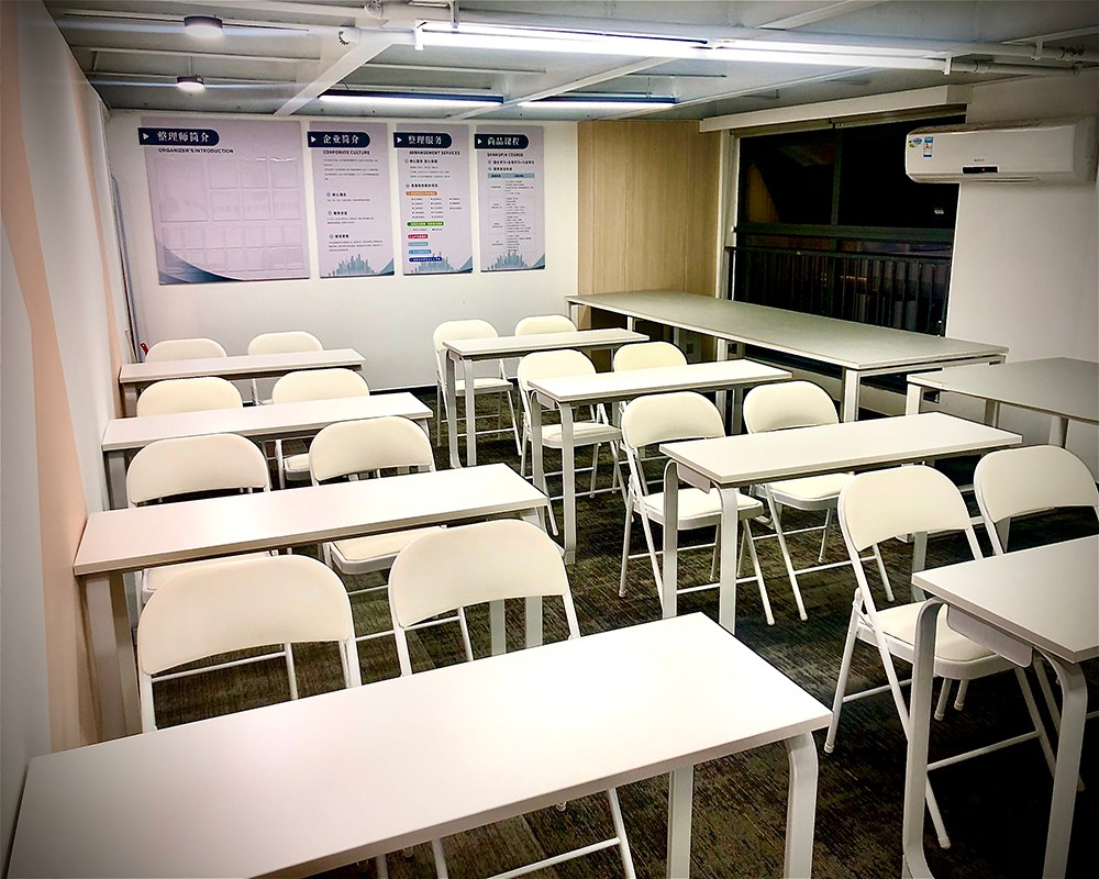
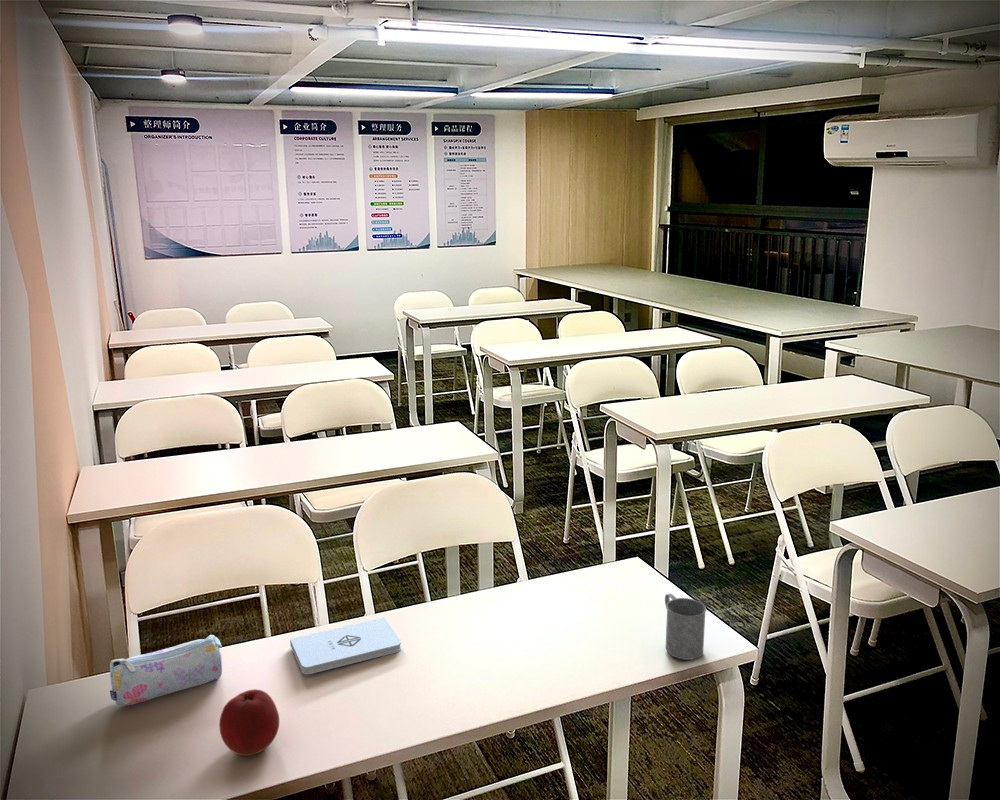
+ notepad (346, 644)
+ mug (680, 624)
+ pencil case (166, 668)
+ apple (250, 722)
